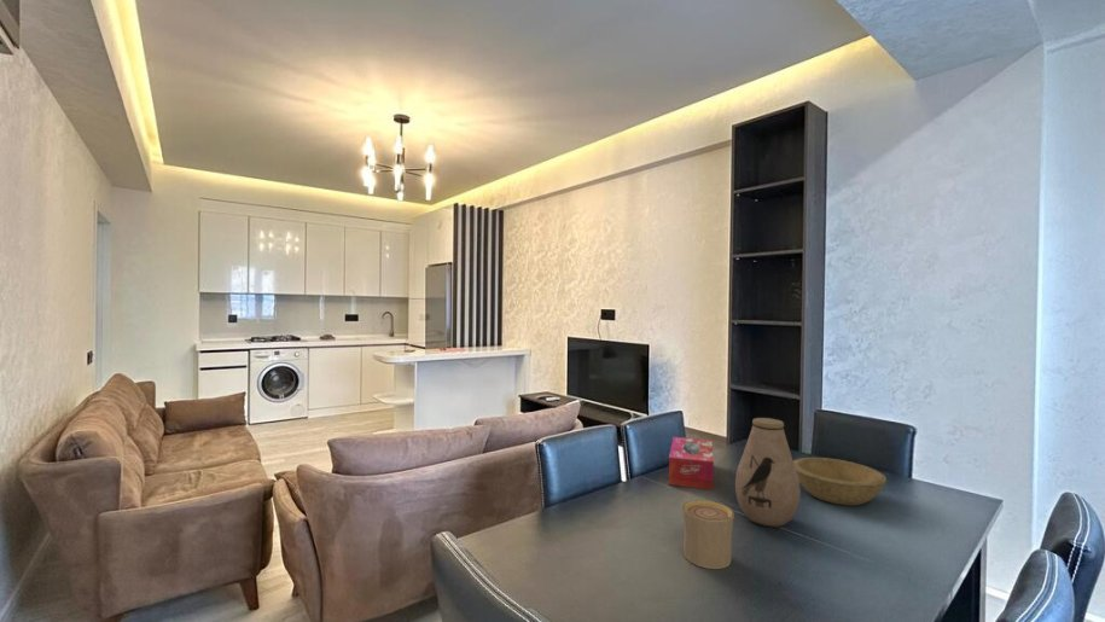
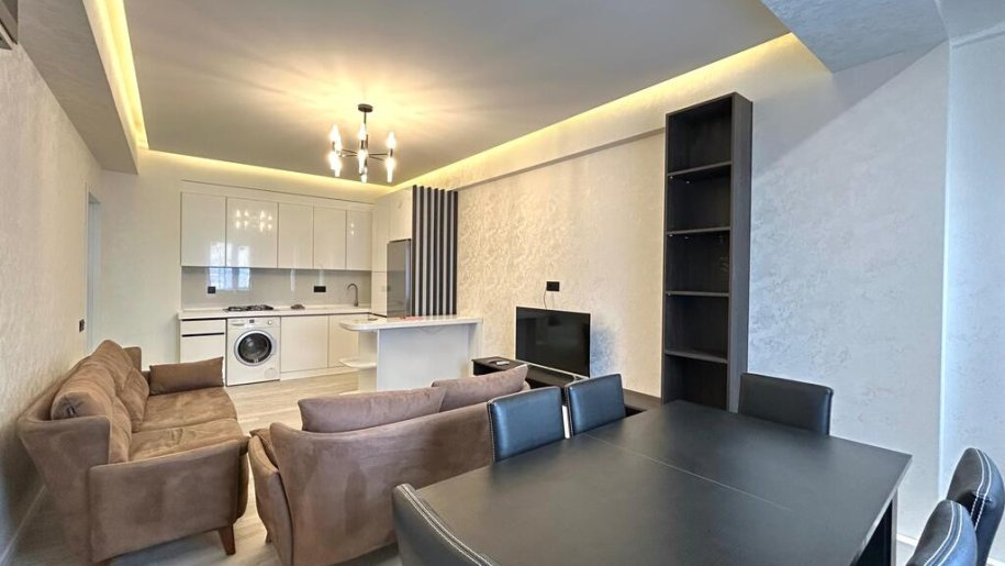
- tissue box (691, 460)
- bowl (836, 482)
- cup (706, 533)
- vase (767, 470)
